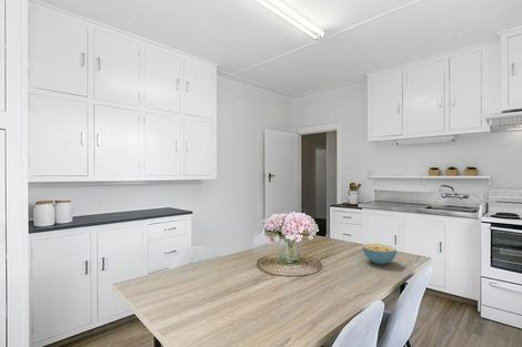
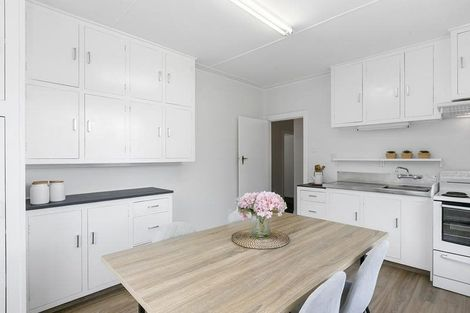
- cereal bowl (379, 255)
